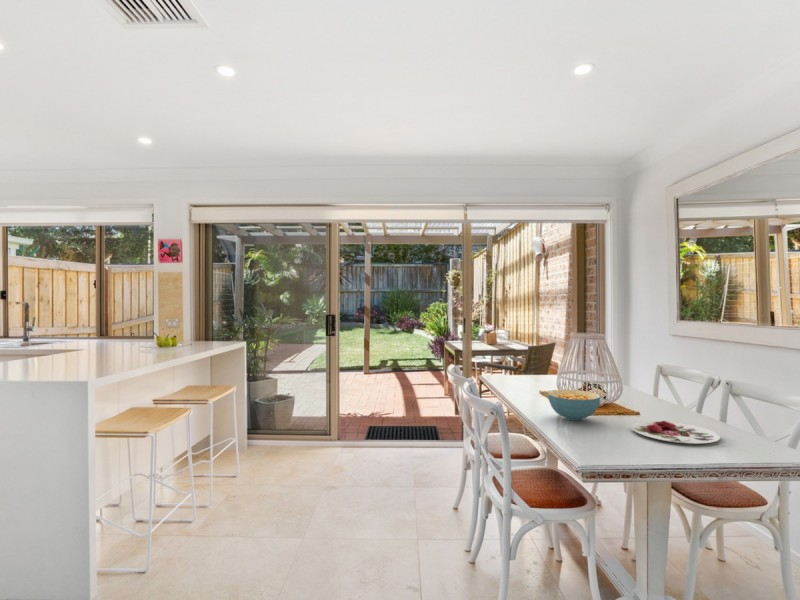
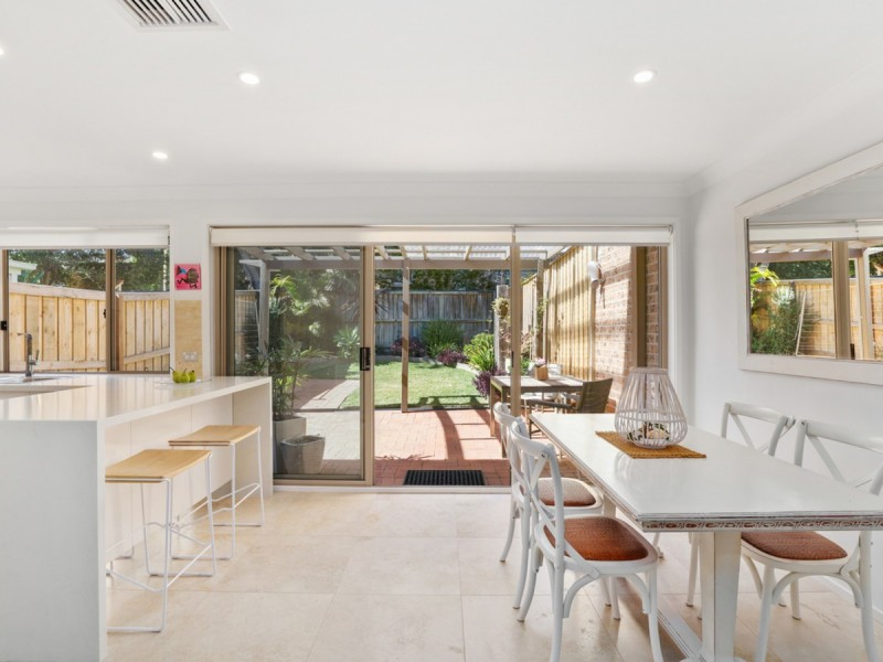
- plate (673, 430)
- cereal bowl (573, 406)
